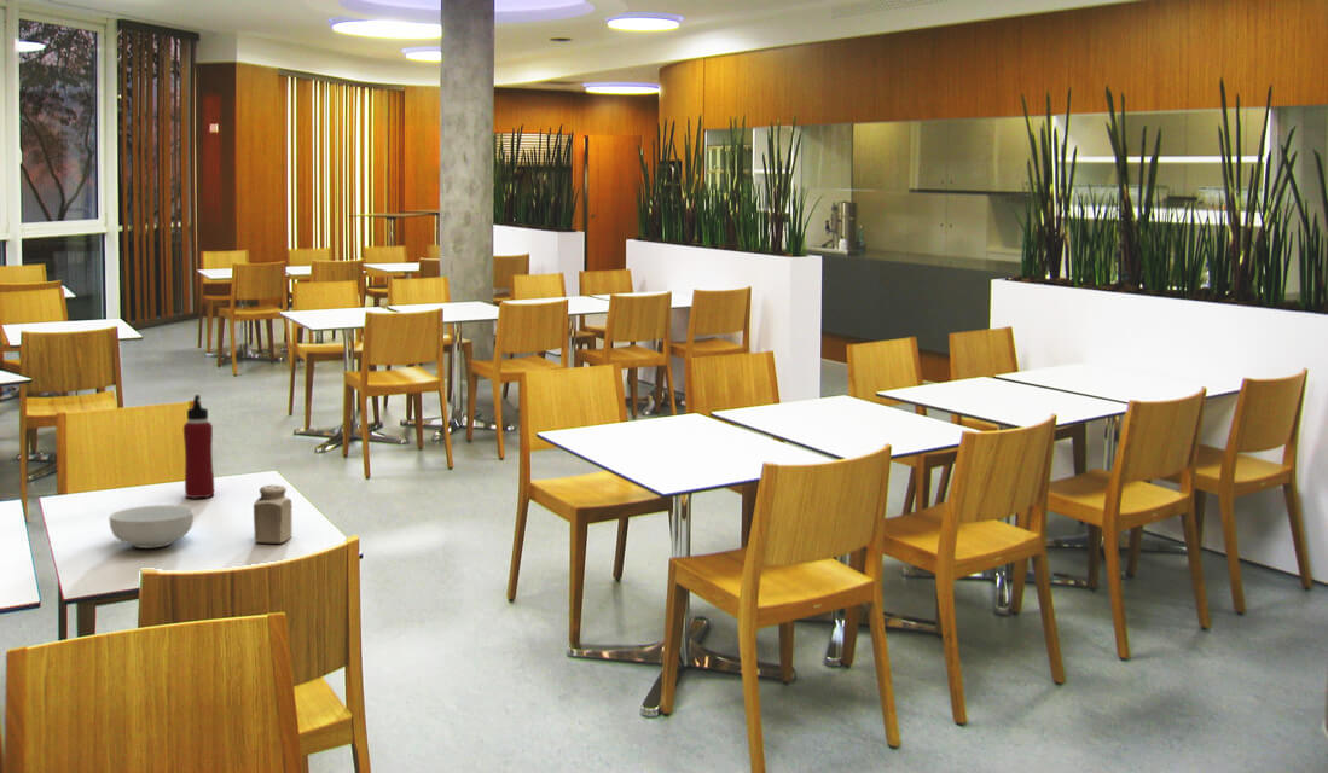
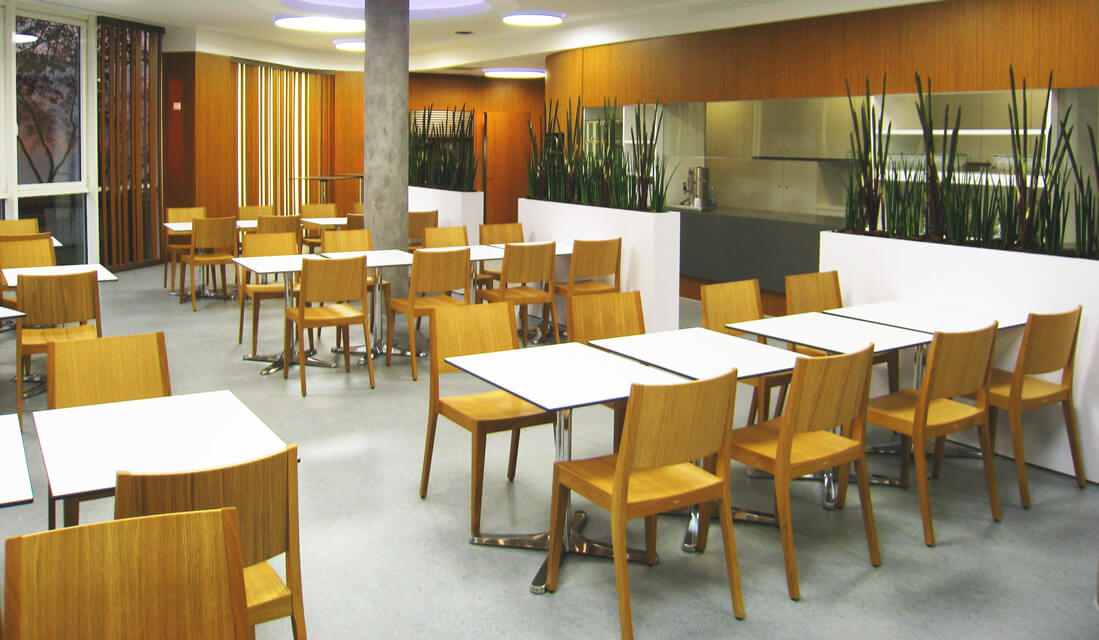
- cereal bowl (152, 528)
- salt shaker (272, 512)
- water bottle (198, 446)
